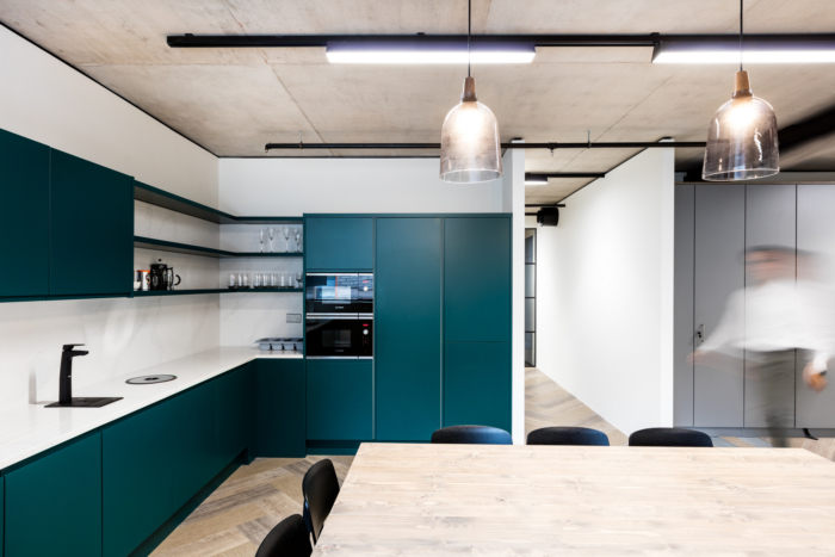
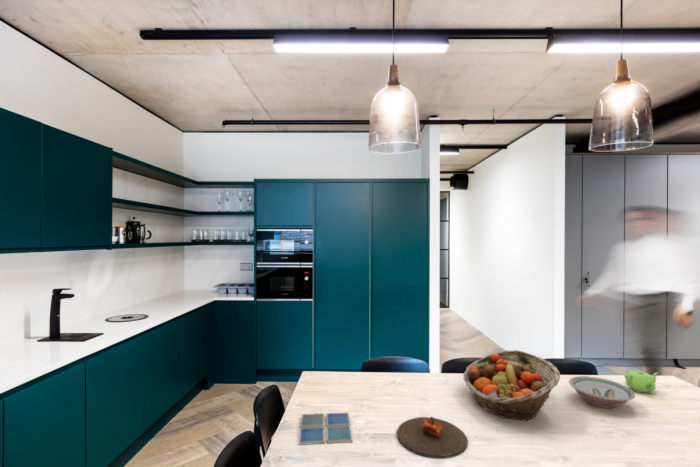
+ teapot (641, 380)
+ plate (431, 427)
+ drink coaster (326, 427)
+ bowl (600, 394)
+ fruit basket (508, 381)
